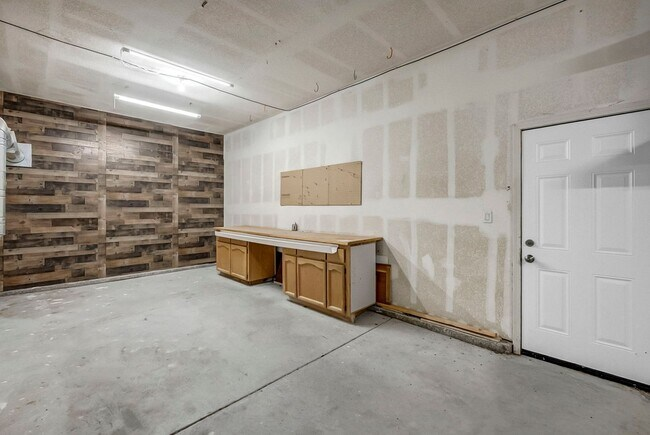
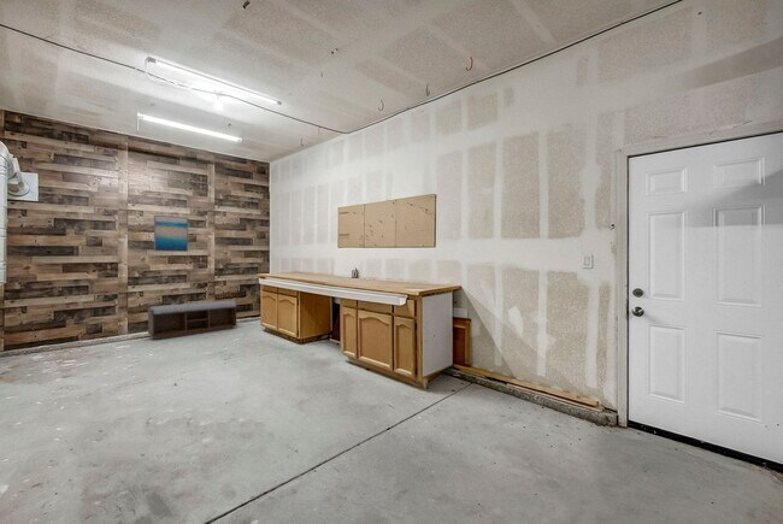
+ bench (194, 317)
+ wall art (171, 234)
